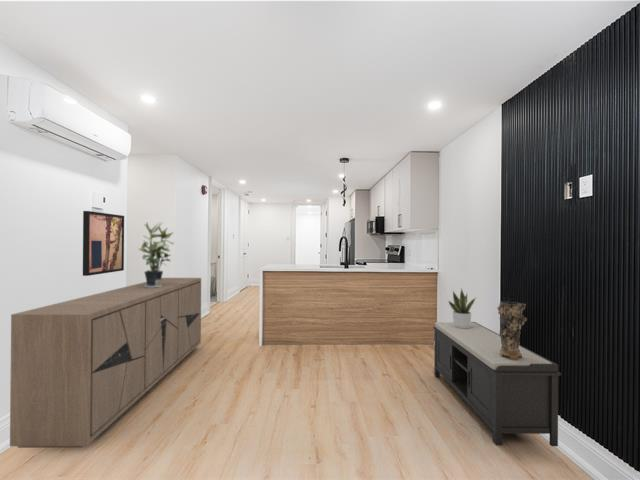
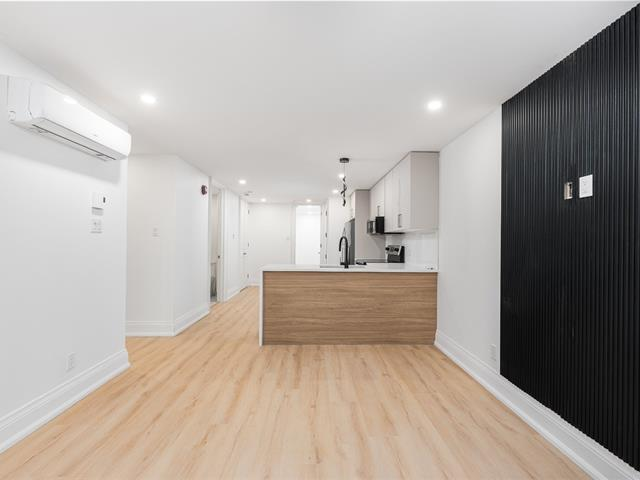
- potted plant (462, 306)
- wall art (105, 243)
- decorative vase (511, 329)
- bench (483, 370)
- sideboard (138, 336)
- potted plant (157, 254)
